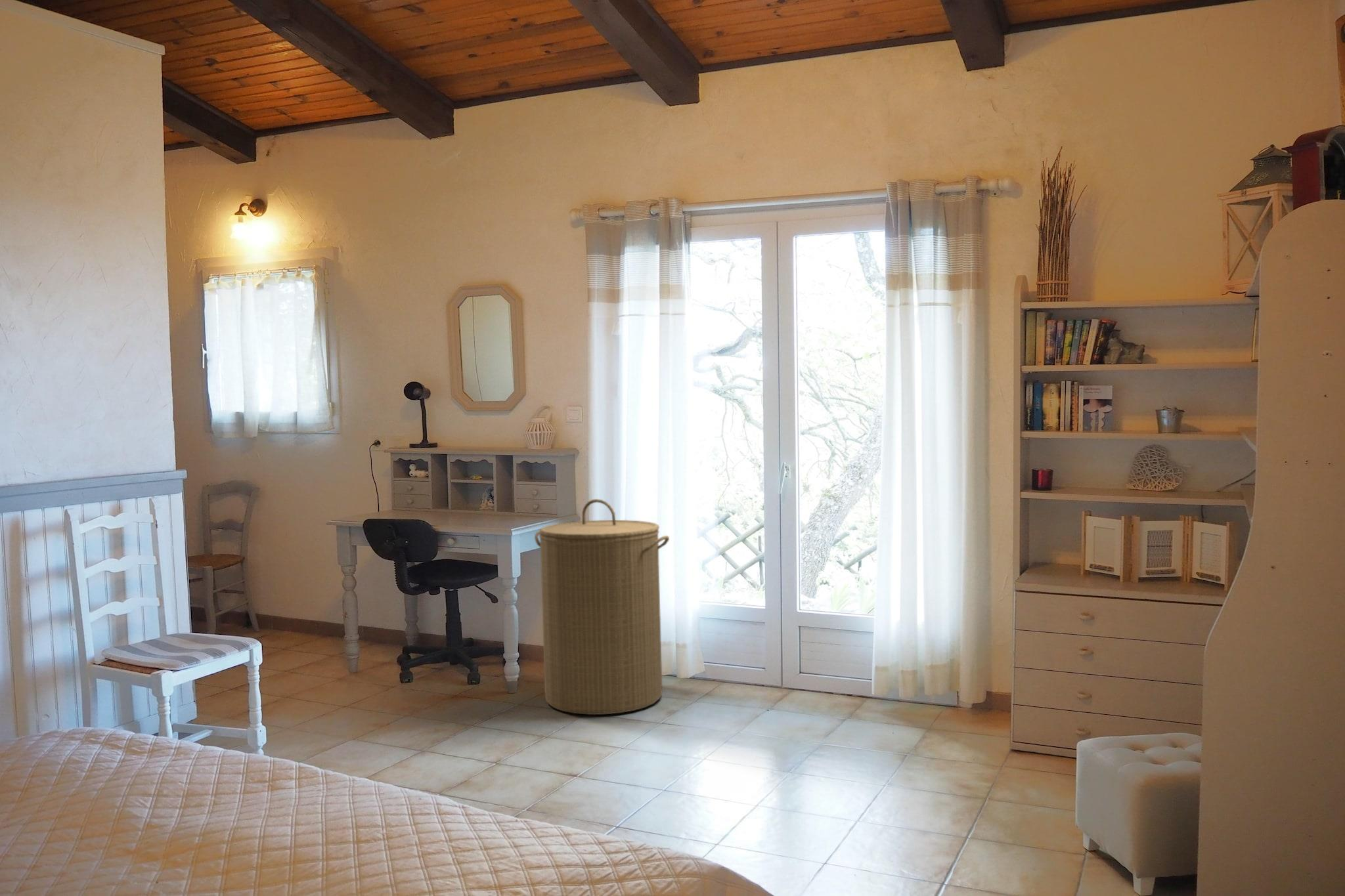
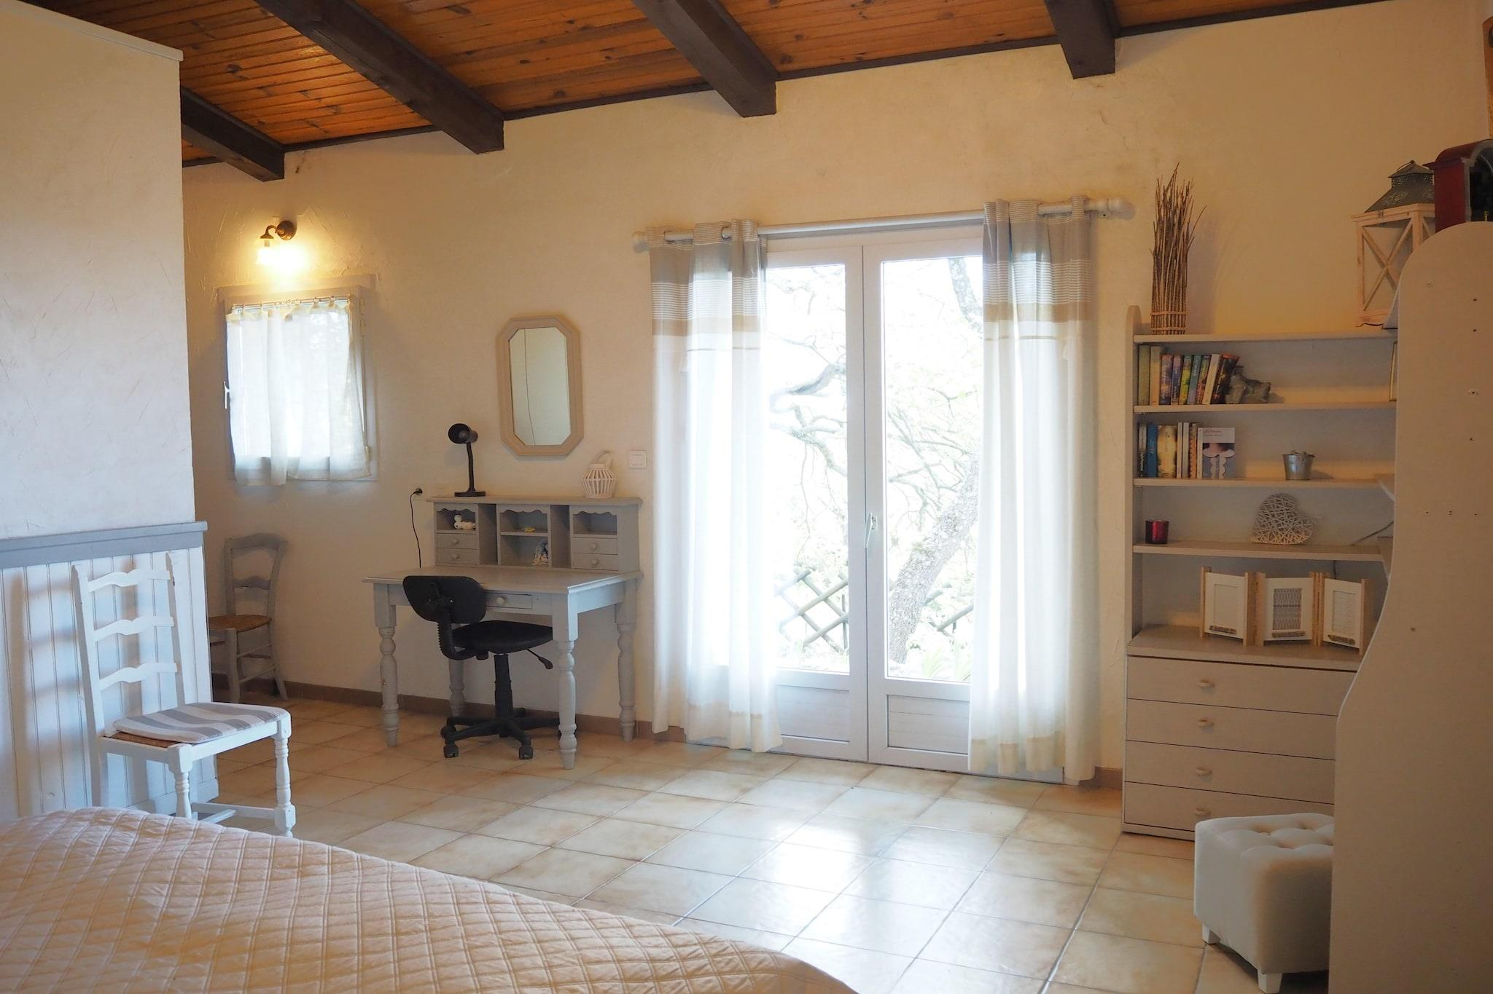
- laundry hamper (601, 599)
